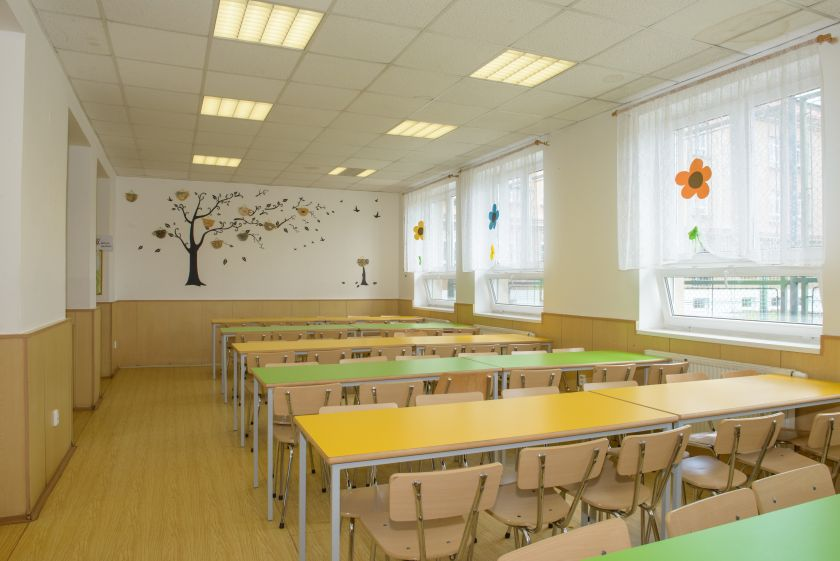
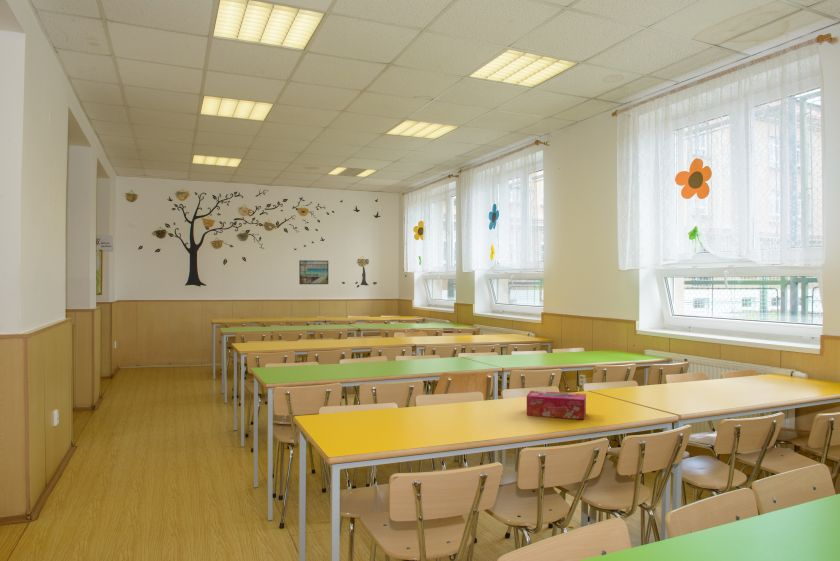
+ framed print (314, 272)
+ tissue box (556, 404)
